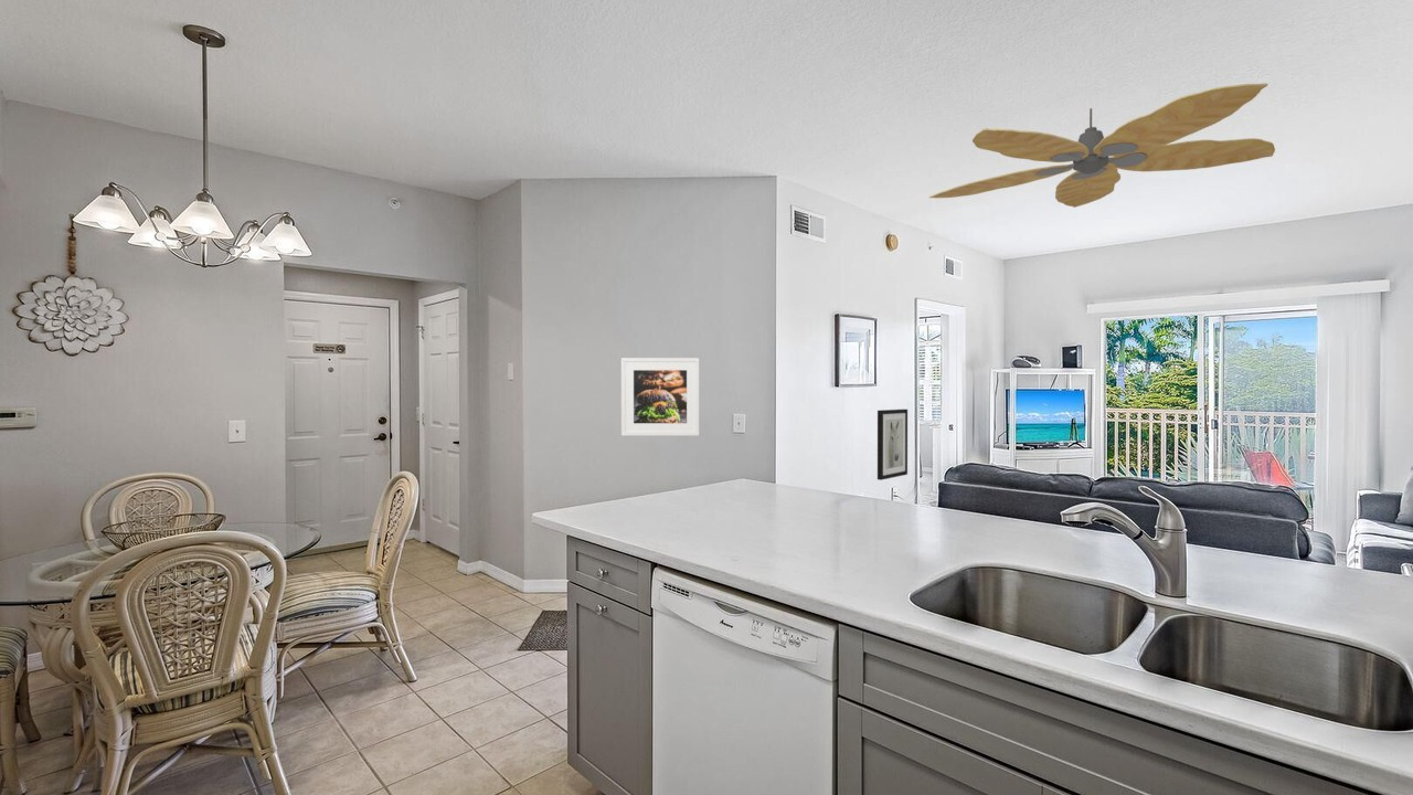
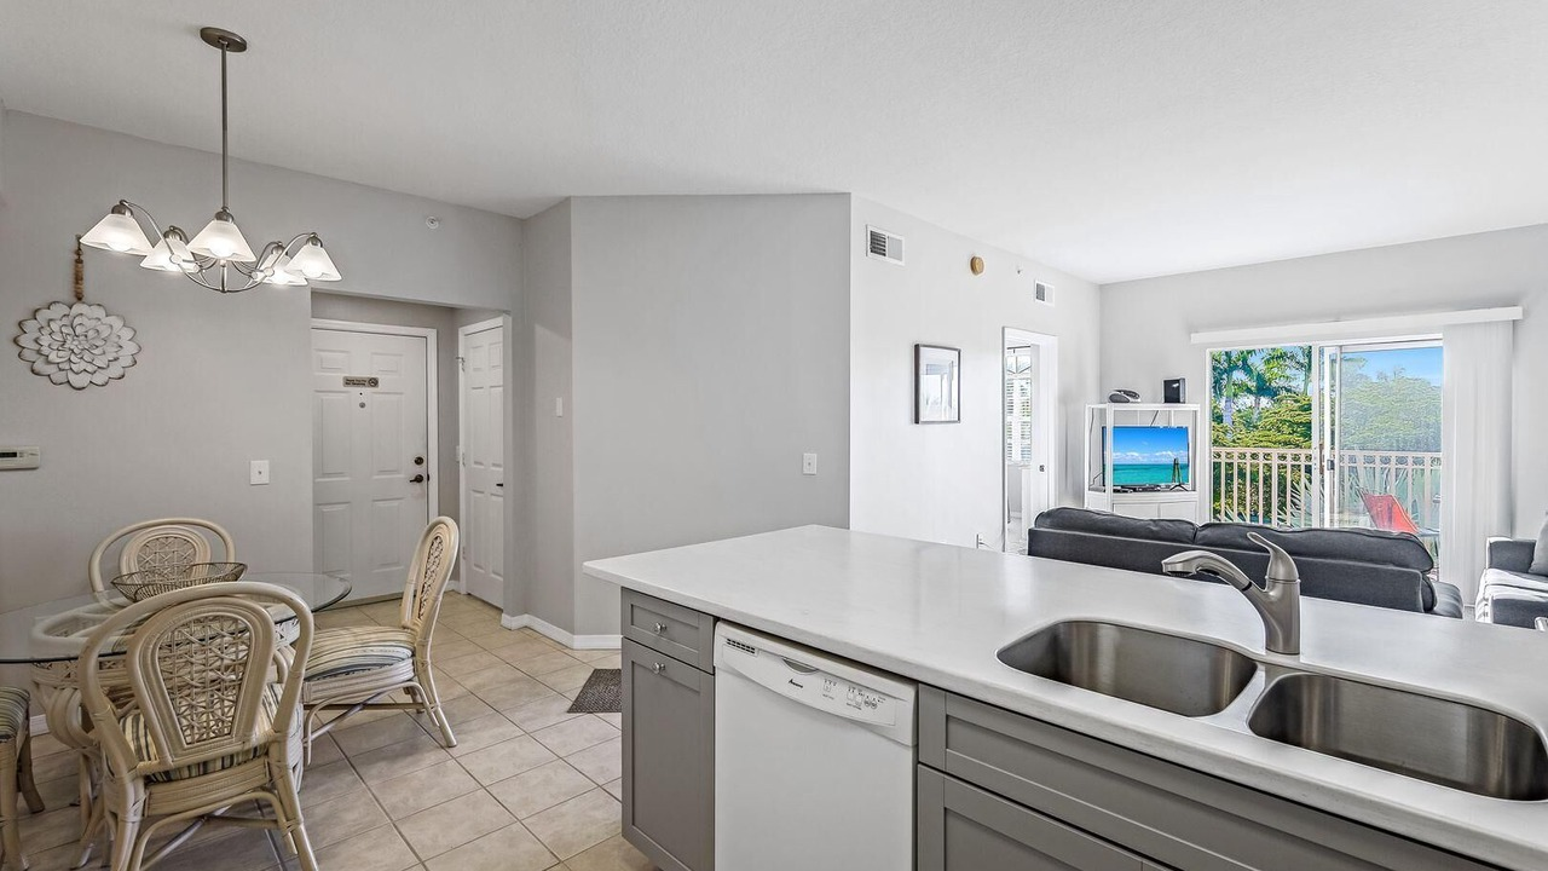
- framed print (660, 396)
- ceiling fan (1084, 145)
- wall art (892, 443)
